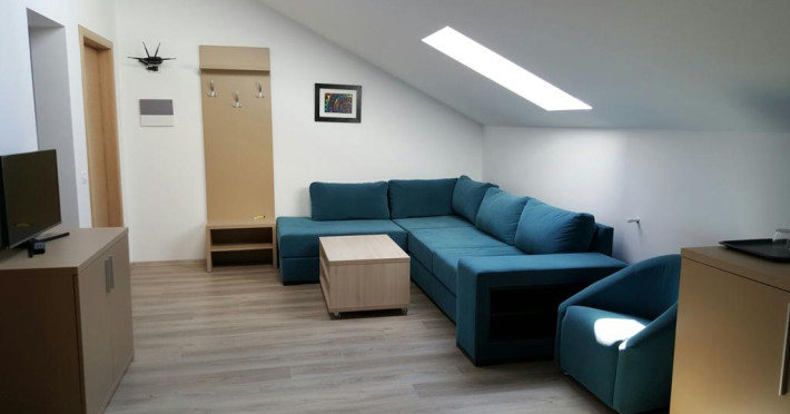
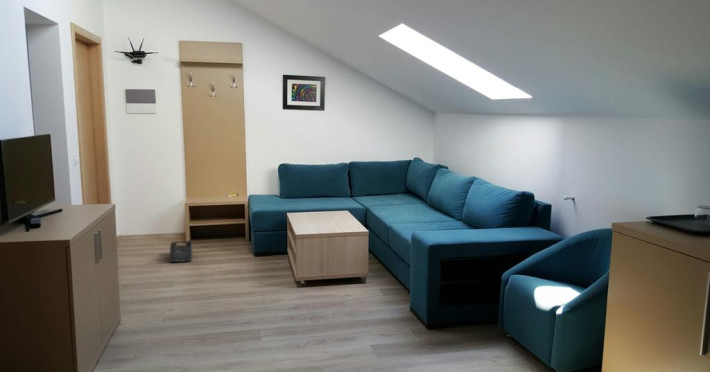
+ storage bin (181, 251)
